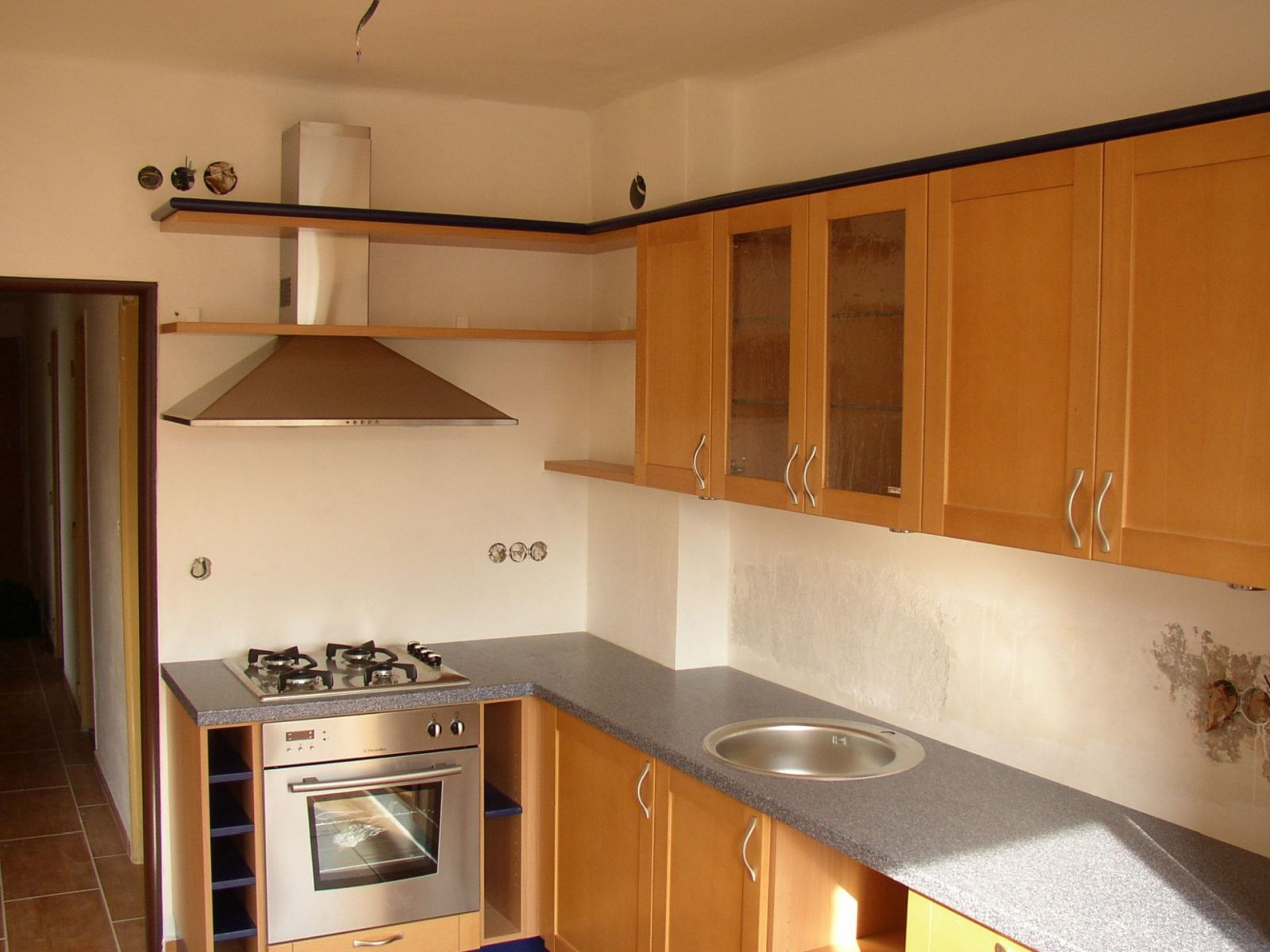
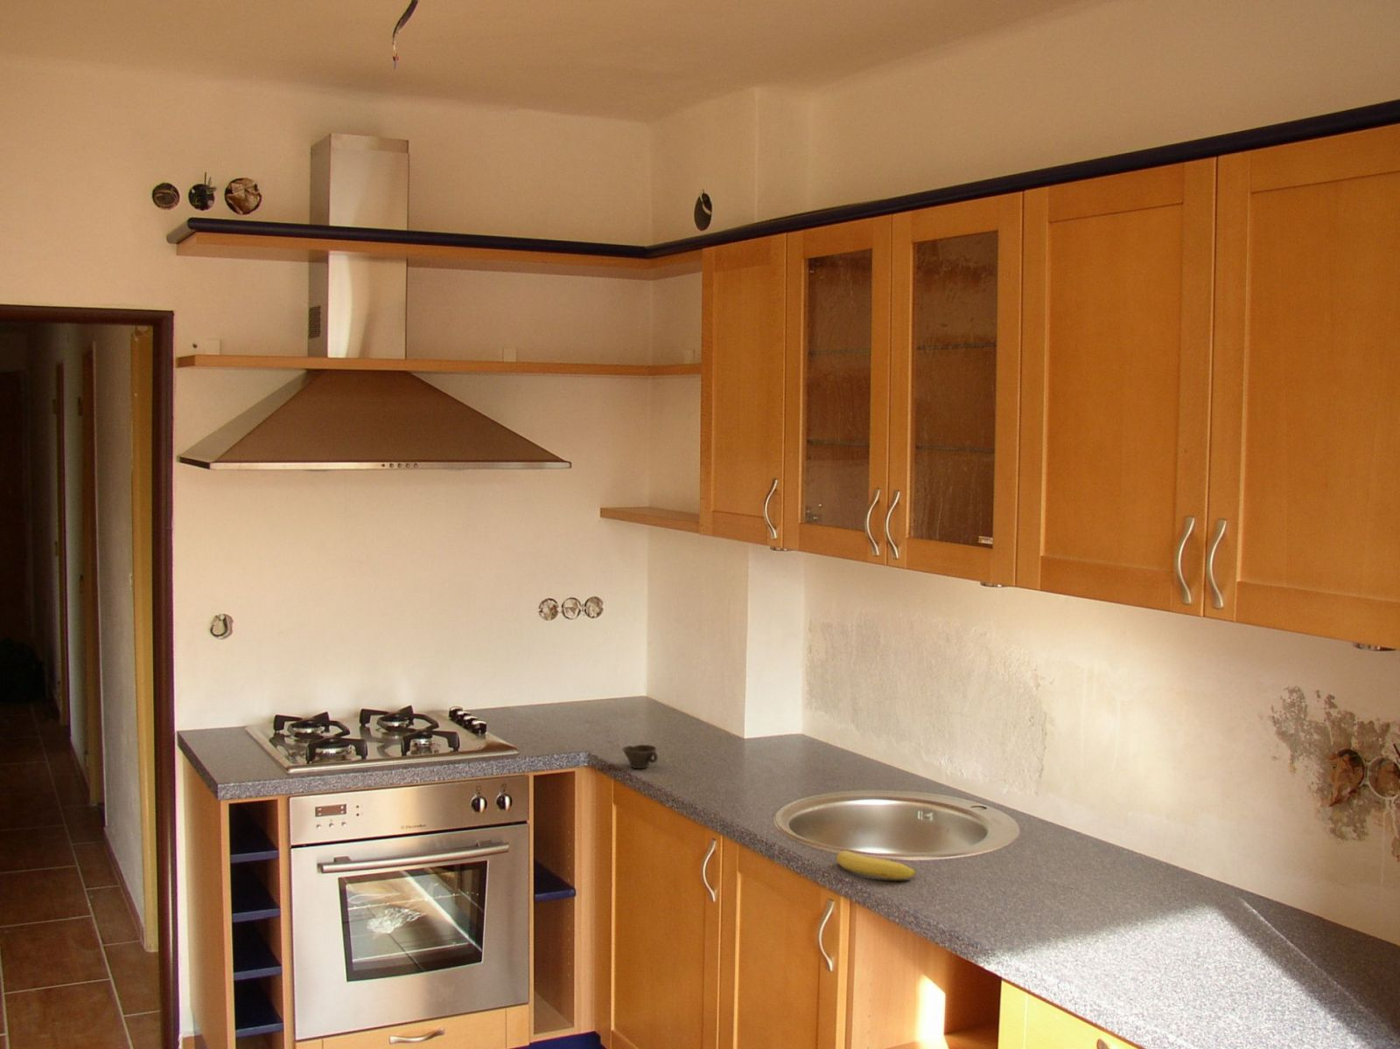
+ fruit (868, 861)
+ cup (640, 757)
